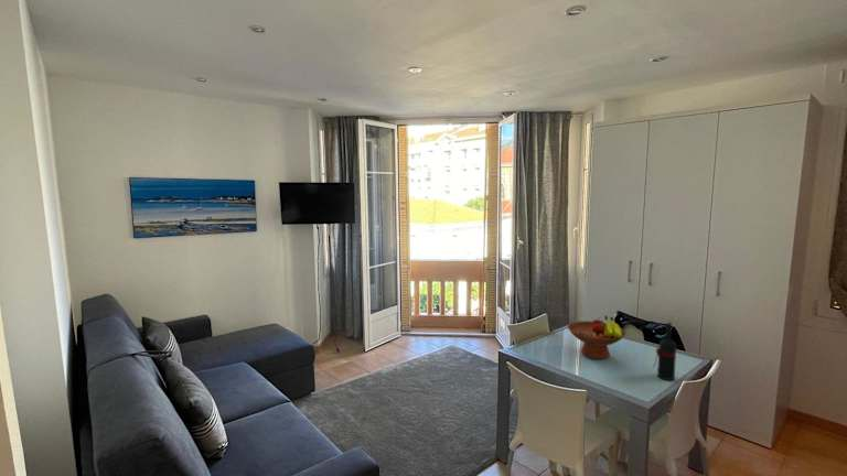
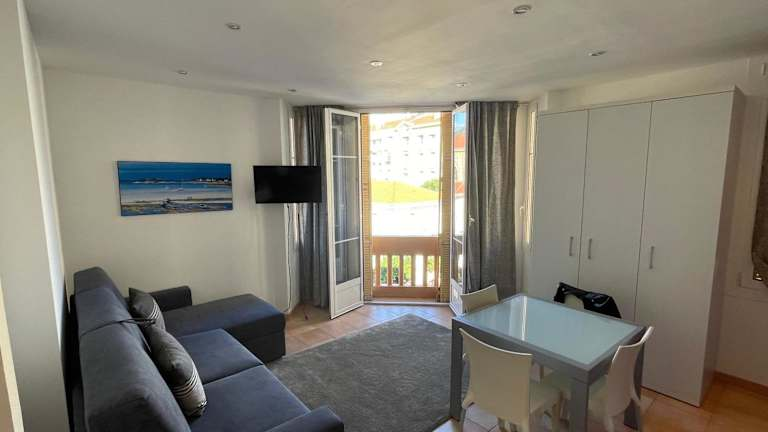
- wine bottle (664, 348)
- fruit bowl (596, 336)
